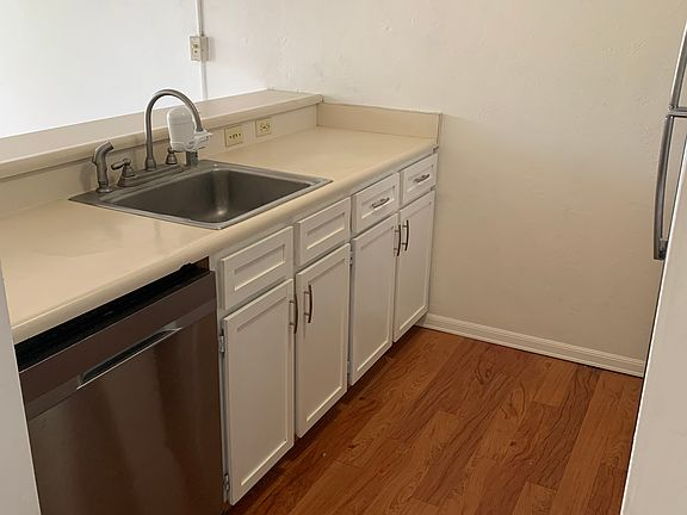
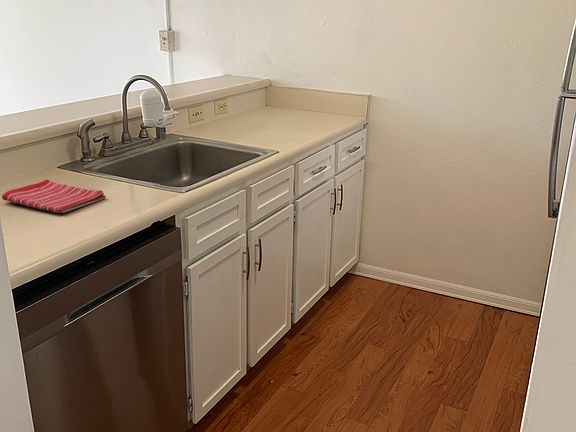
+ dish towel (53, 195)
